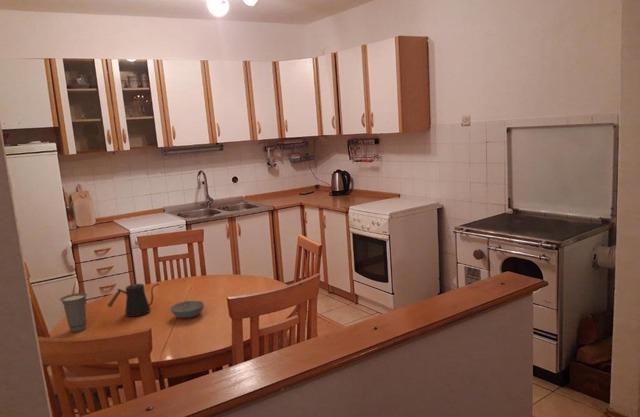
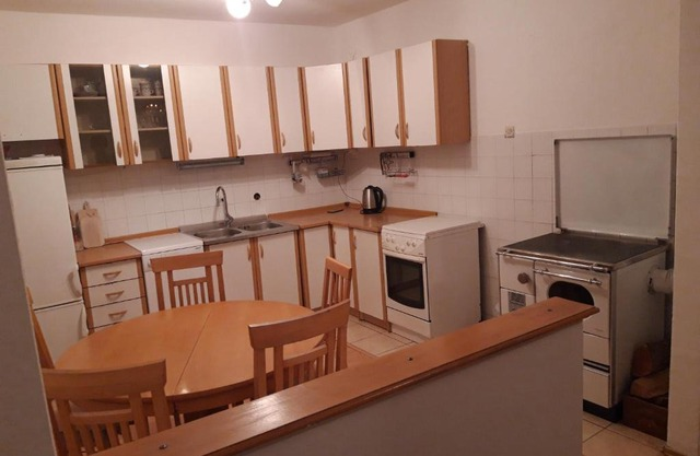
- kettle (134, 299)
- cup (75, 313)
- bowl (187, 310)
